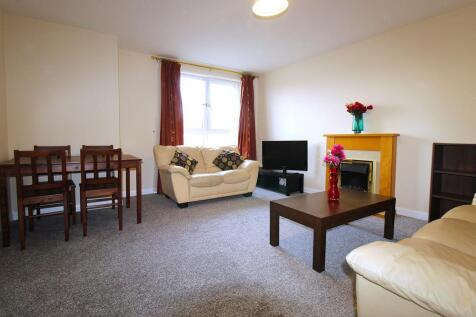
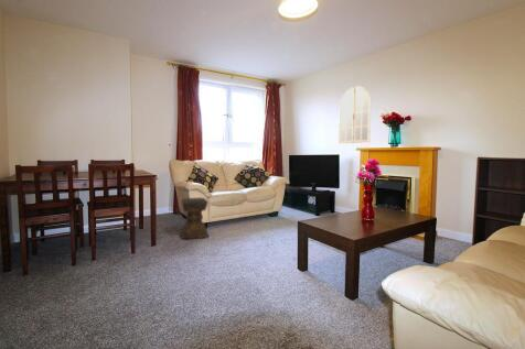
+ home mirror (353, 114)
+ stool (194, 217)
